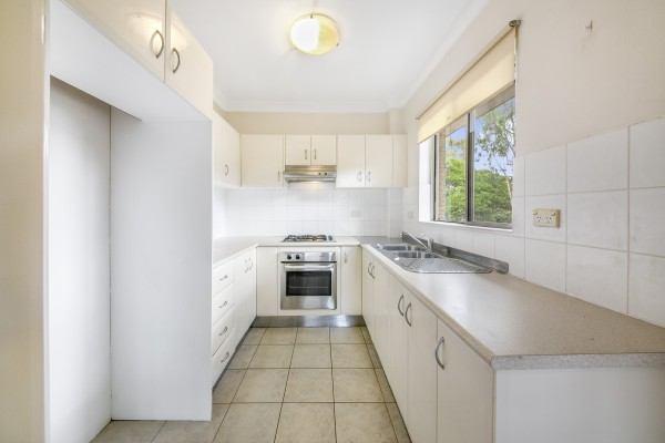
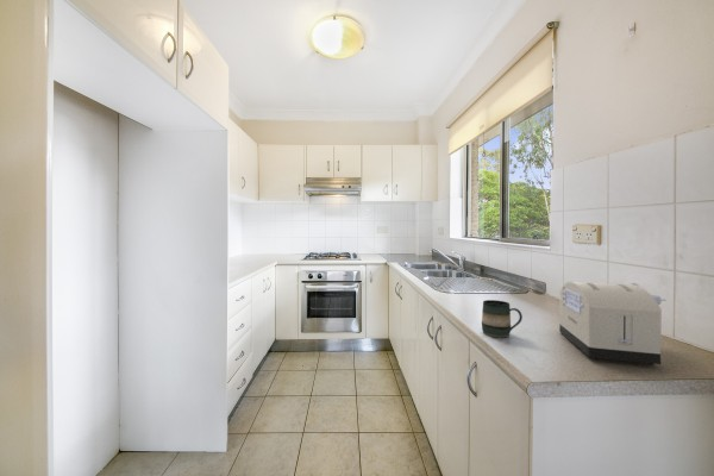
+ mug (501, 319)
+ toaster (624, 317)
